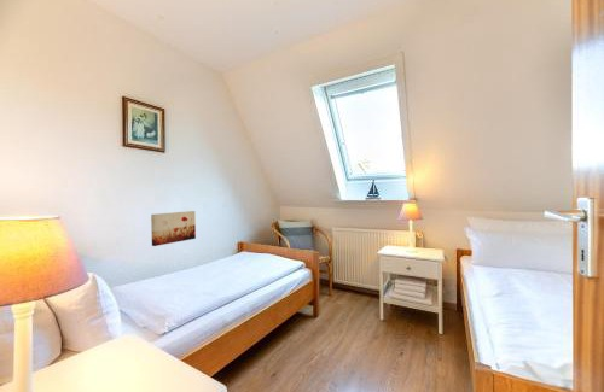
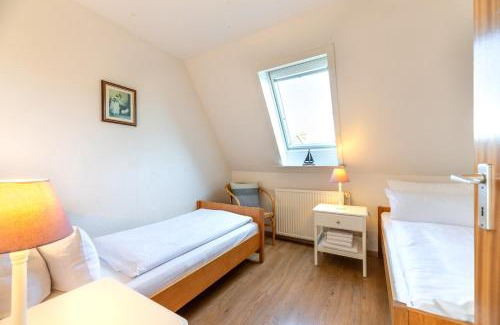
- wall art (174, 227)
